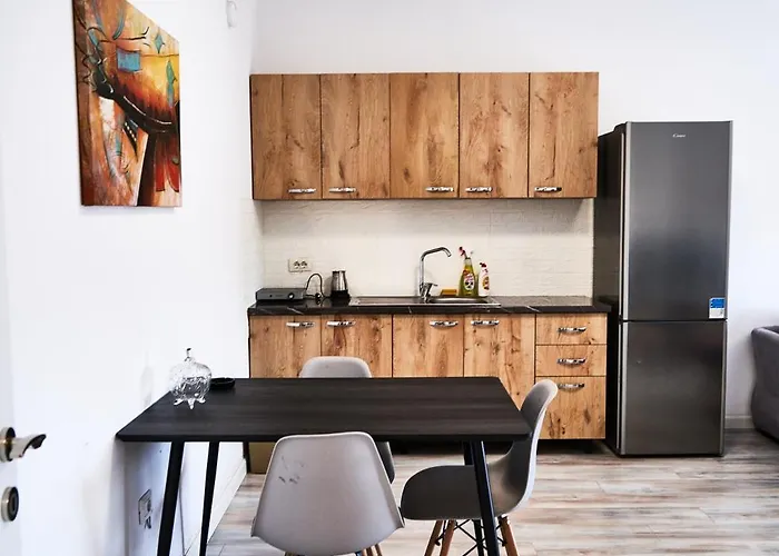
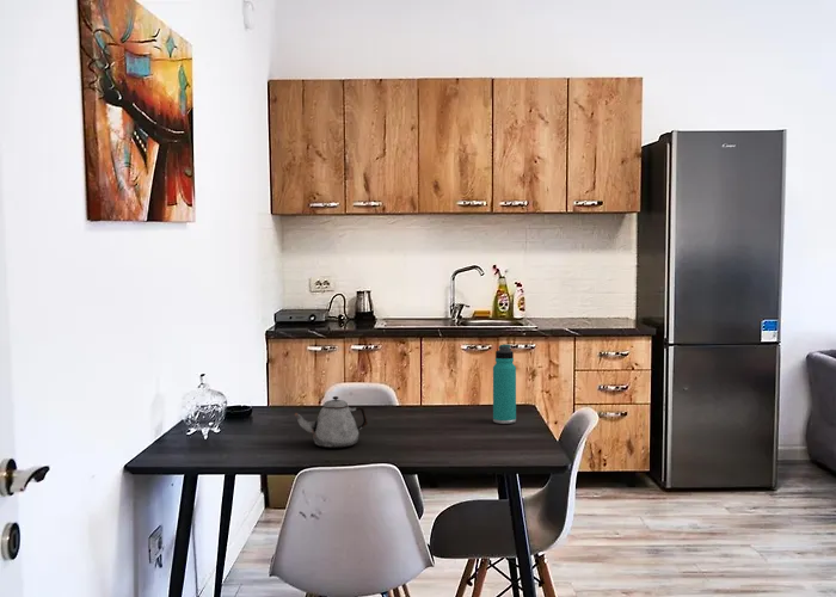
+ teapot (331, 420)
+ thermos bottle (504, 383)
